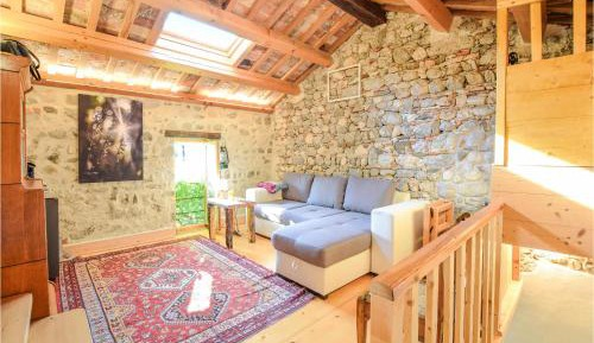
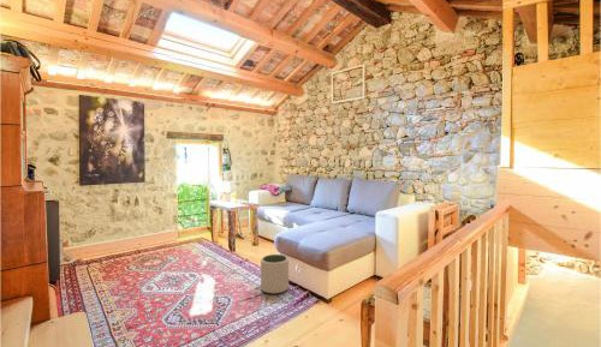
+ plant pot (274, 273)
